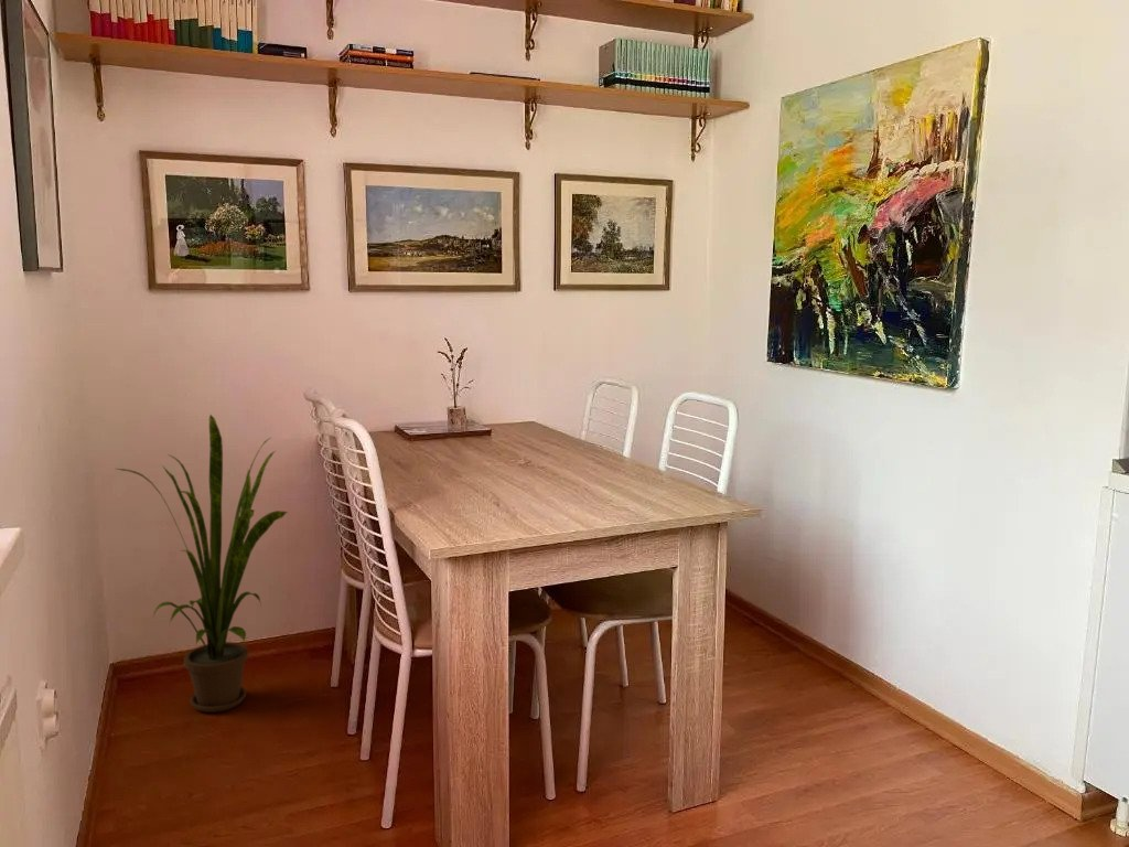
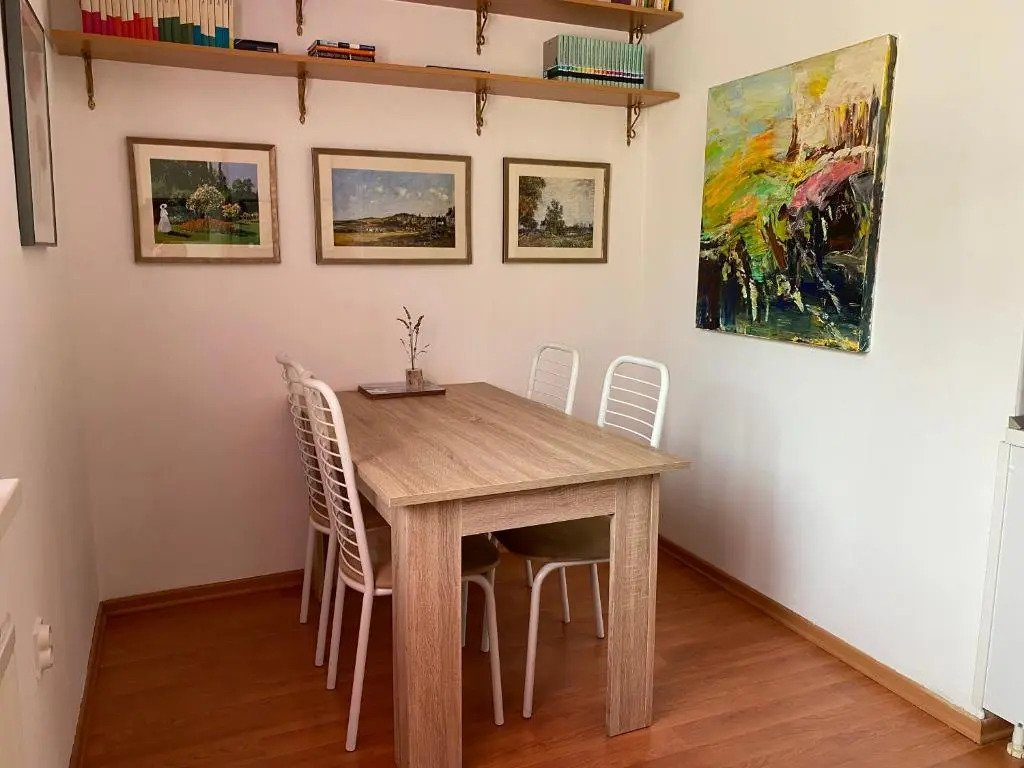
- house plant (206, 564)
